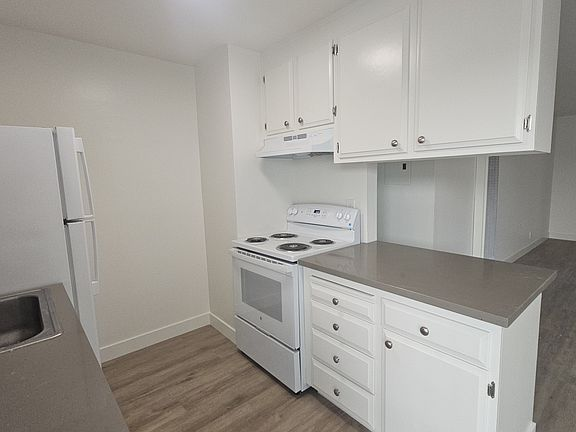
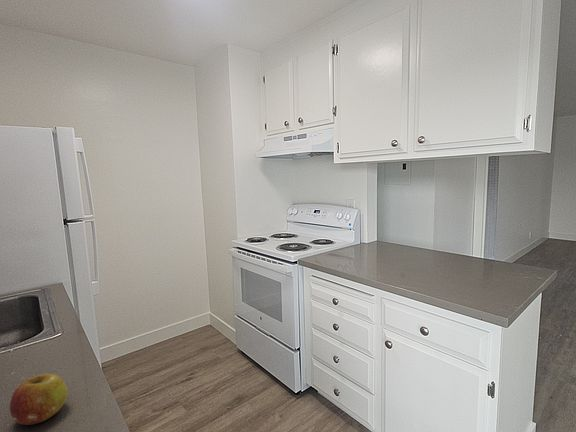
+ fruit (39, 397)
